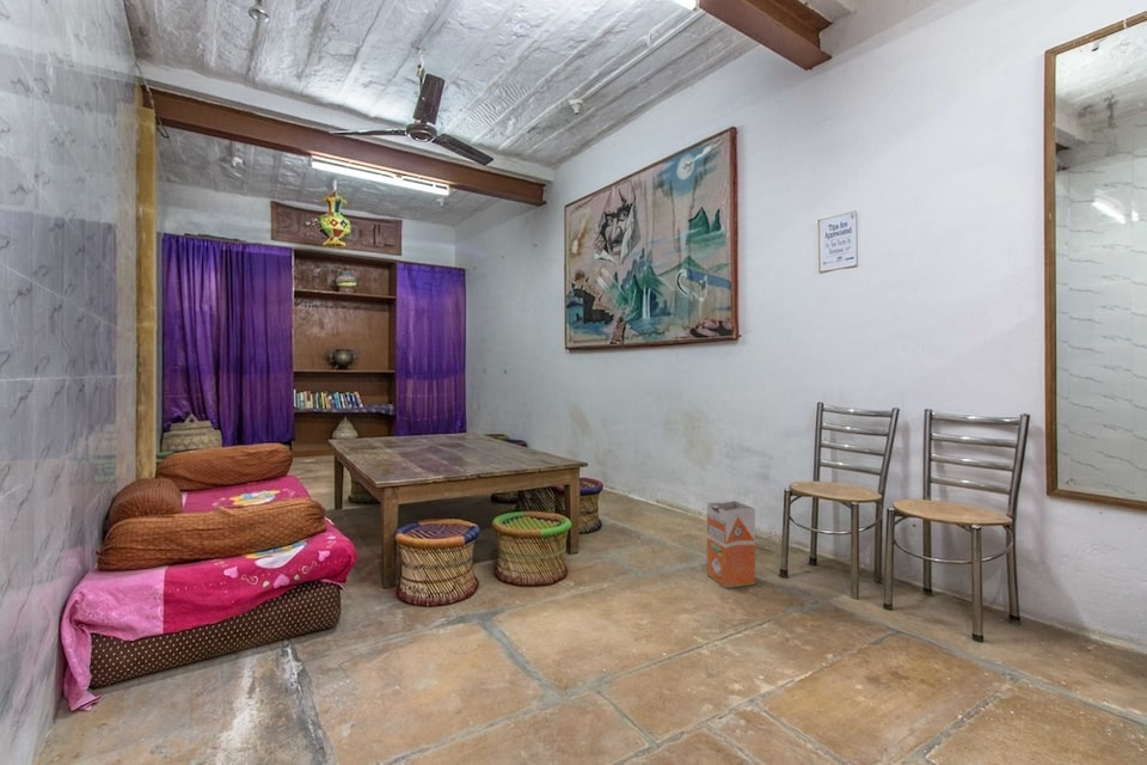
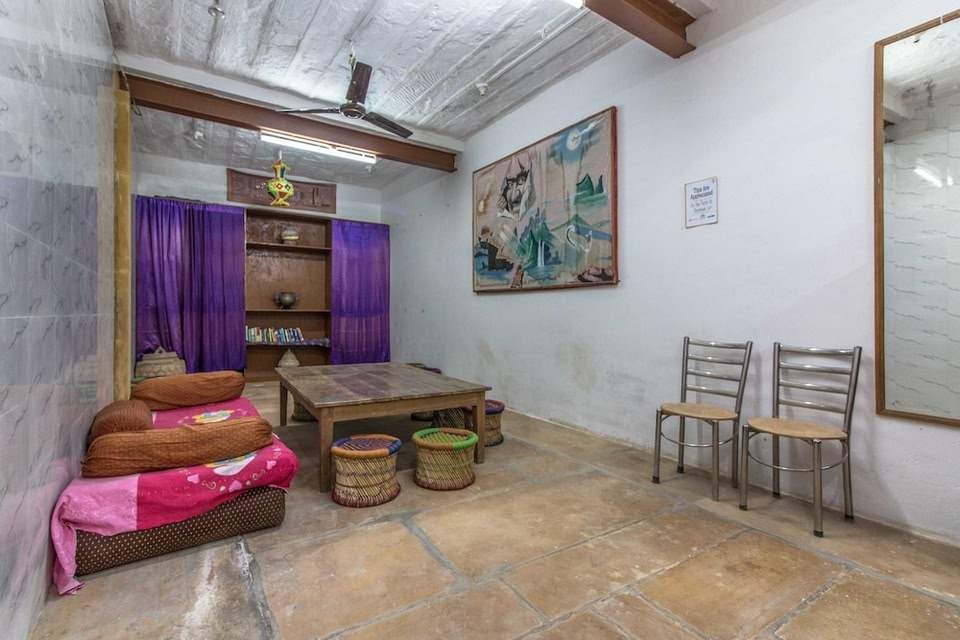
- waste bin (728, 540)
